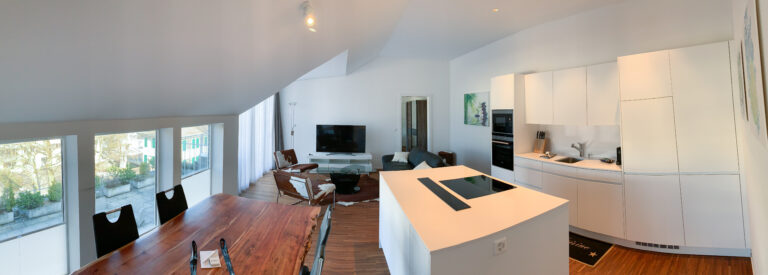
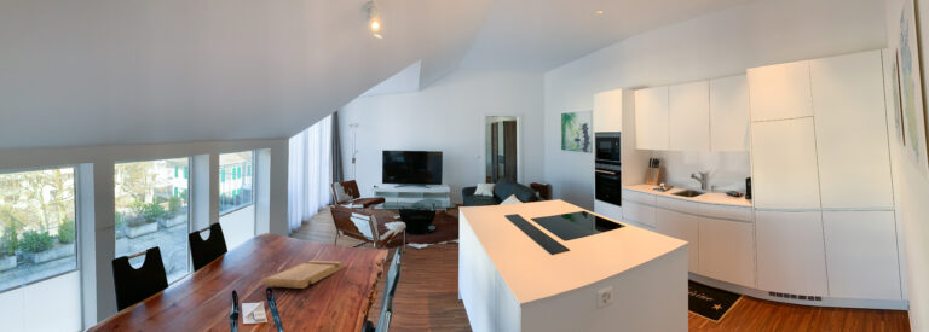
+ cutting board (307, 272)
